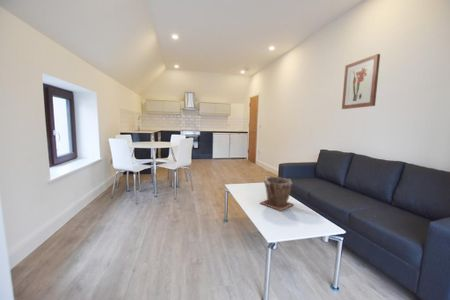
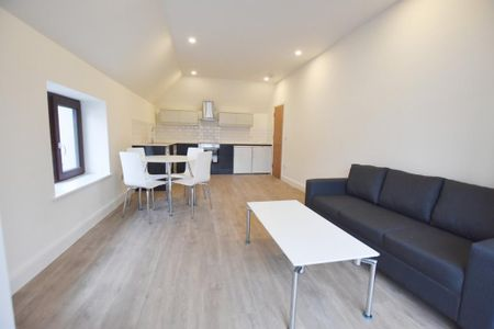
- wall art (359, 84)
- plant pot (277, 191)
